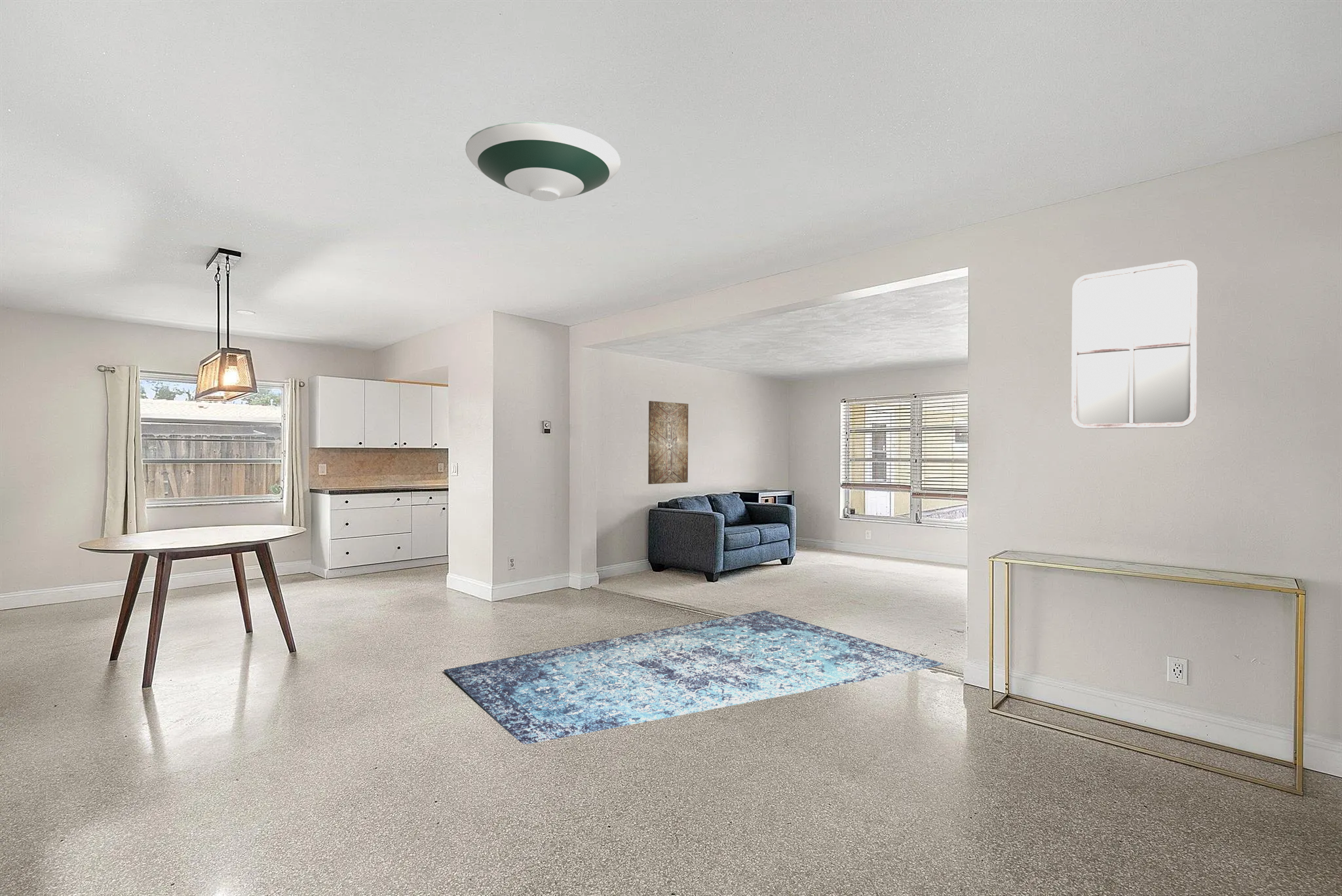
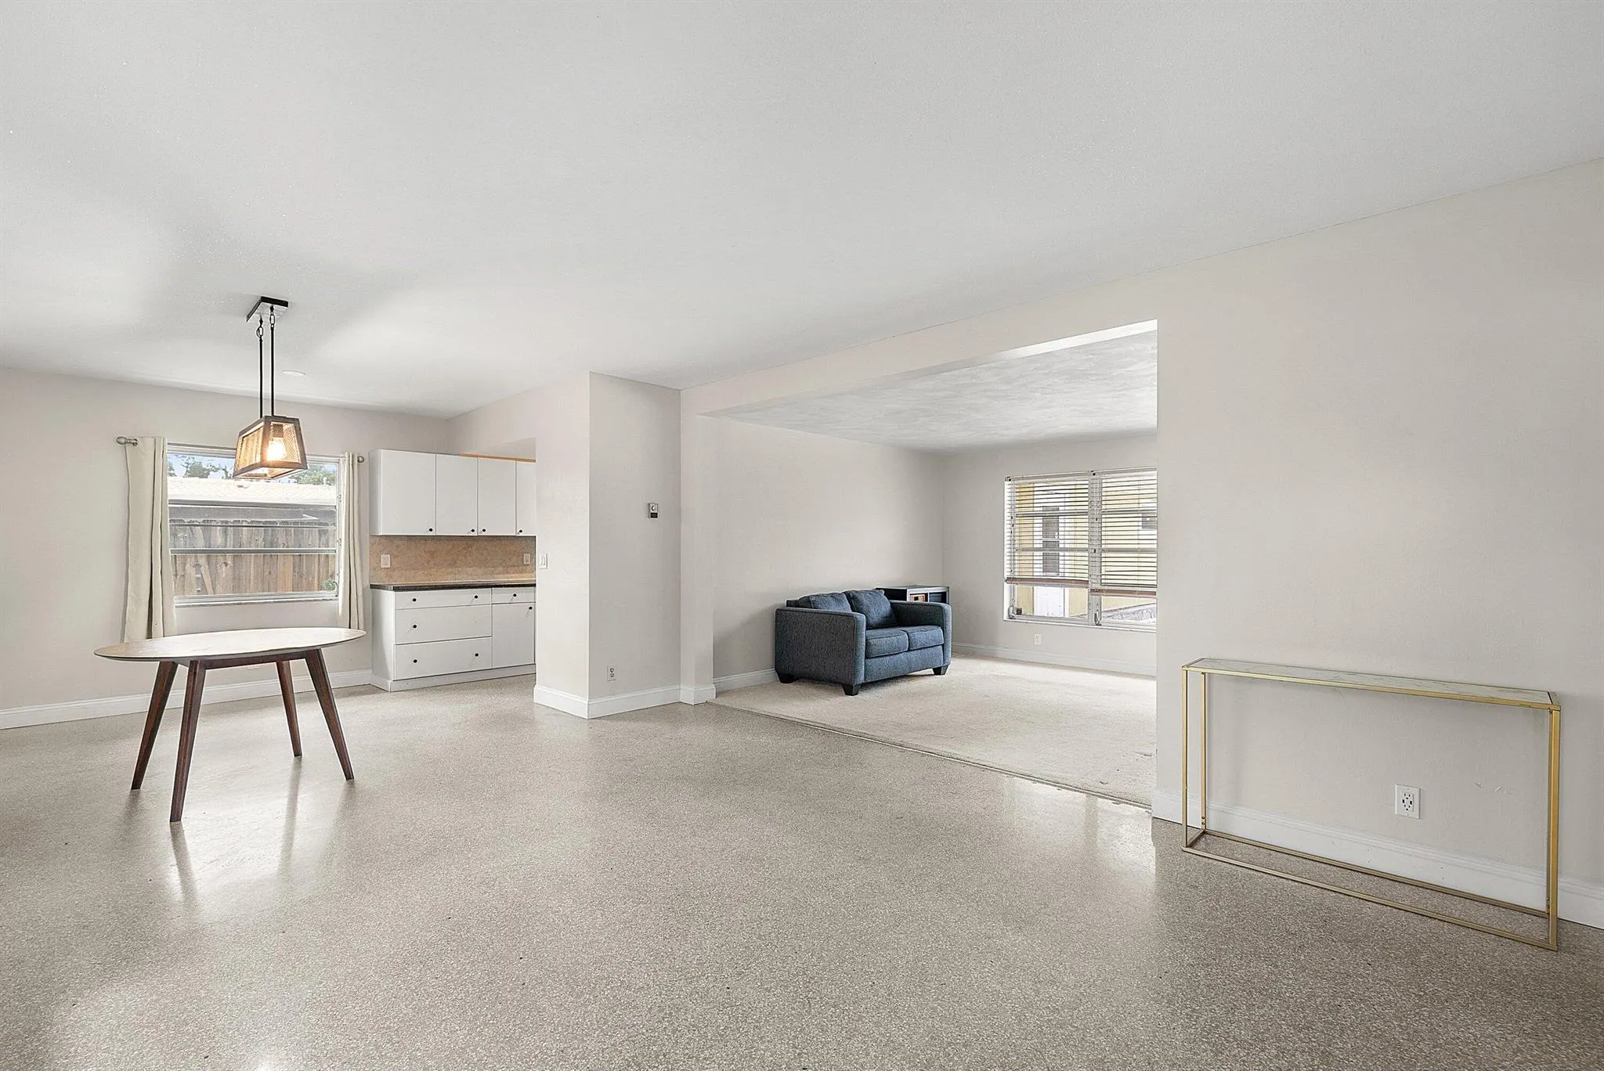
- home mirror (1131, 348)
- wall art (668, 443)
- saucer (545, 177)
- rug (700, 667)
